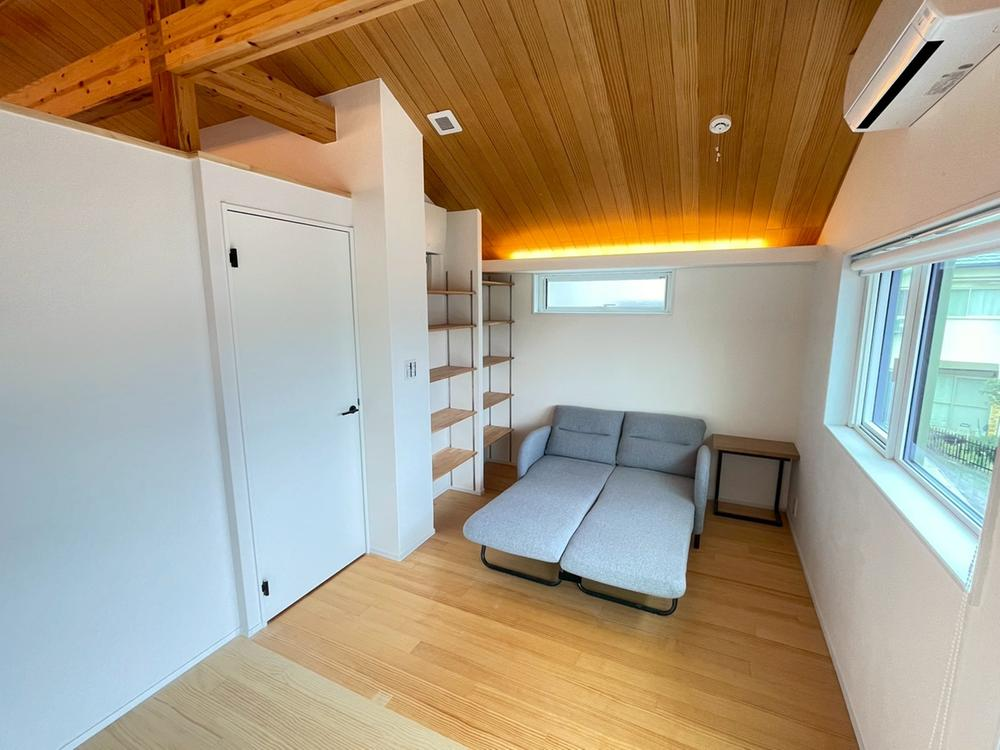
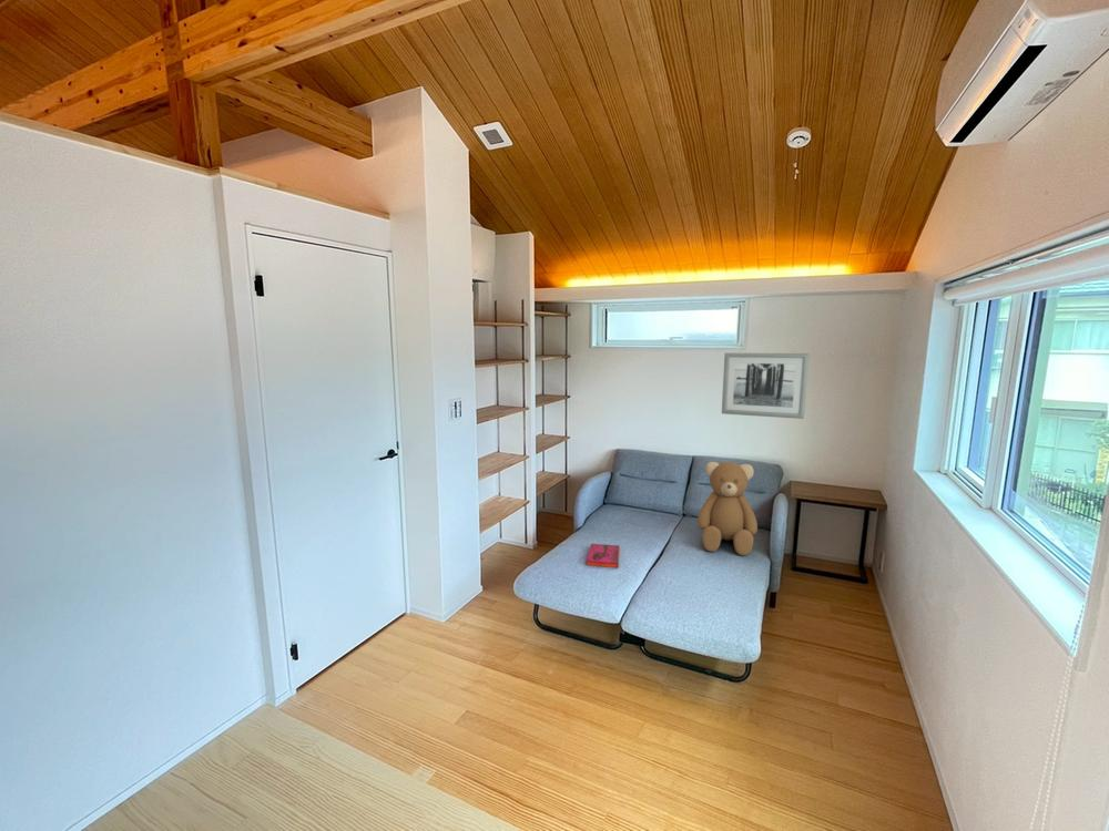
+ hardback book (603, 555)
+ teddy bear (728, 504)
+ wall art (763, 384)
